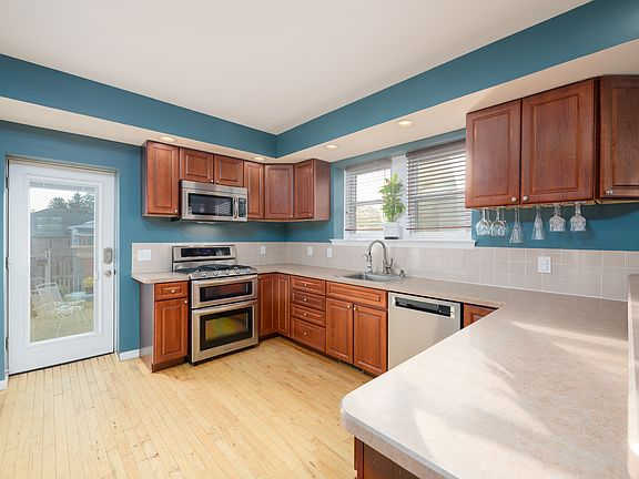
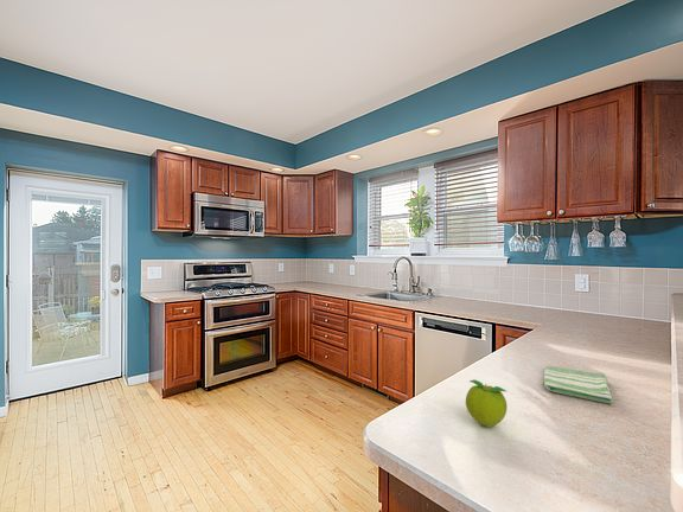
+ dish towel (575, 380)
+ fruit (485, 403)
